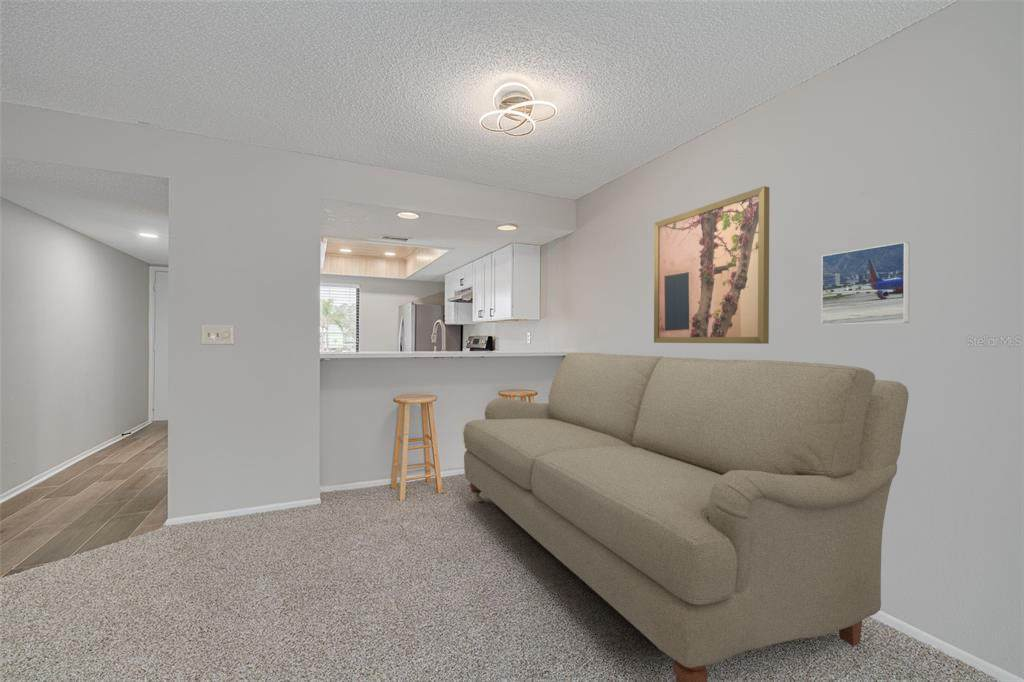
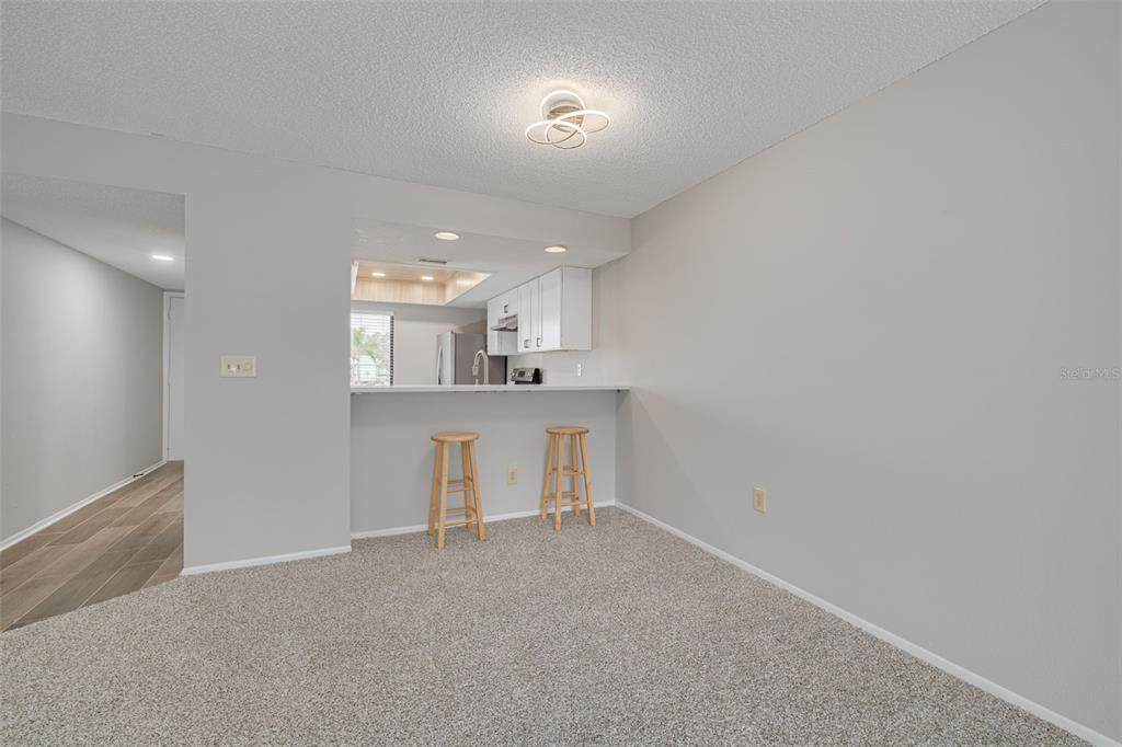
- sofa (618, 452)
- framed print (862, 286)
- wall art (703, 275)
